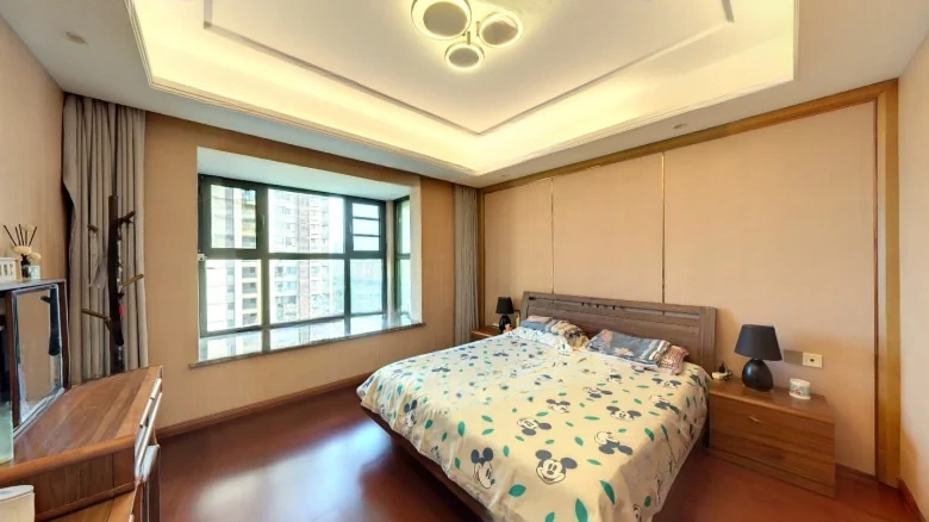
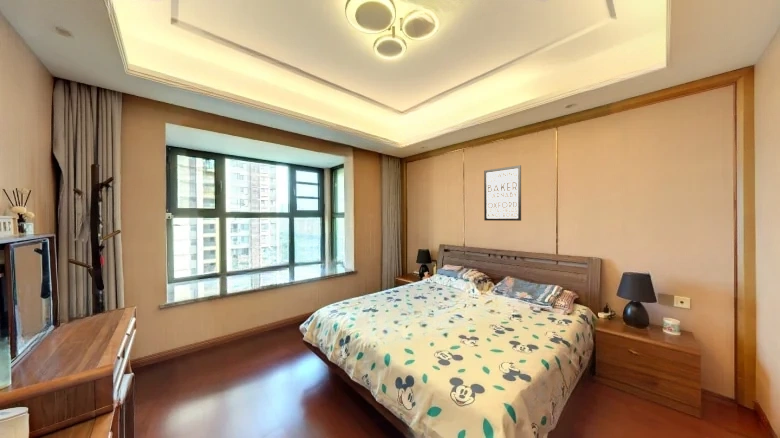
+ wall art (501, 194)
